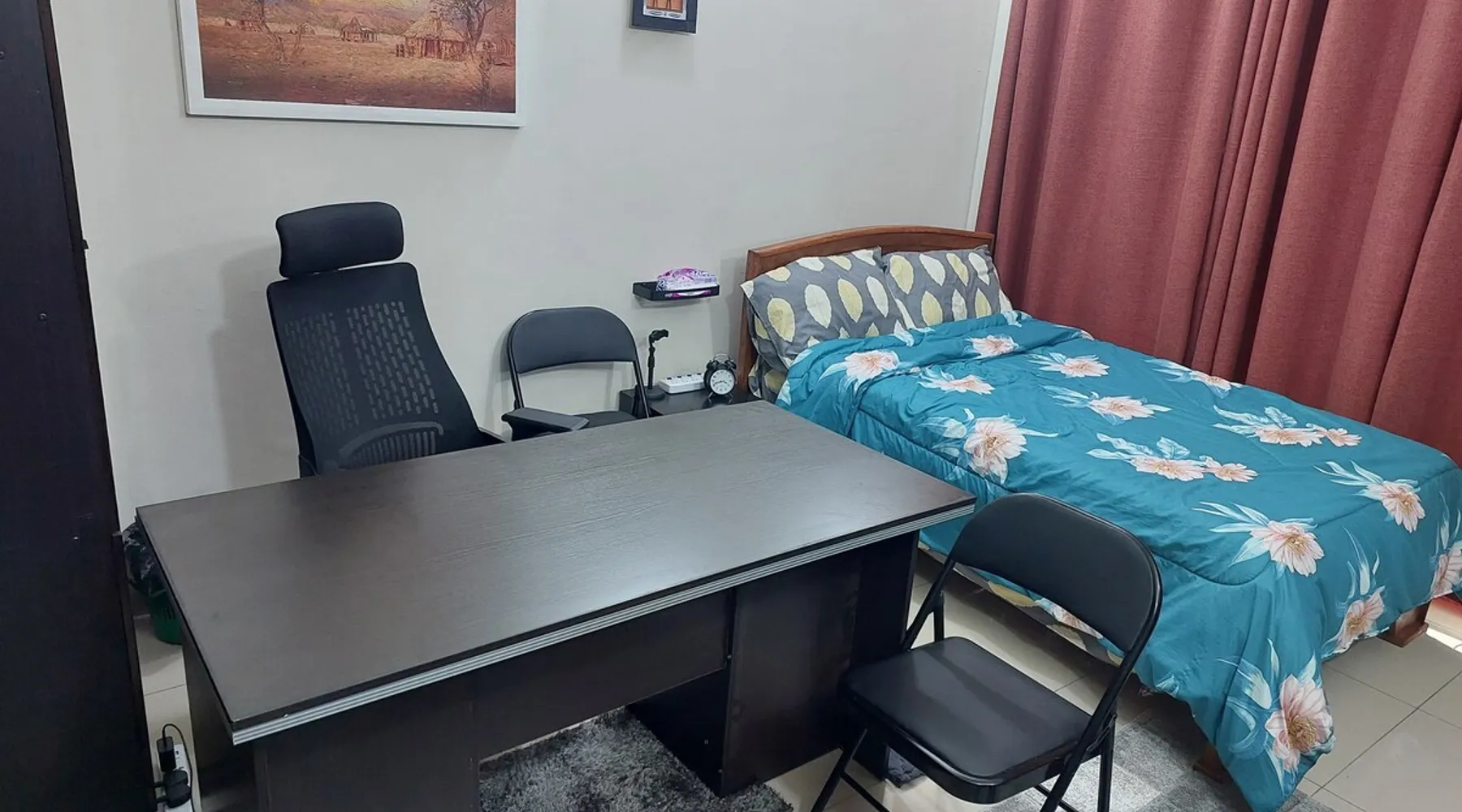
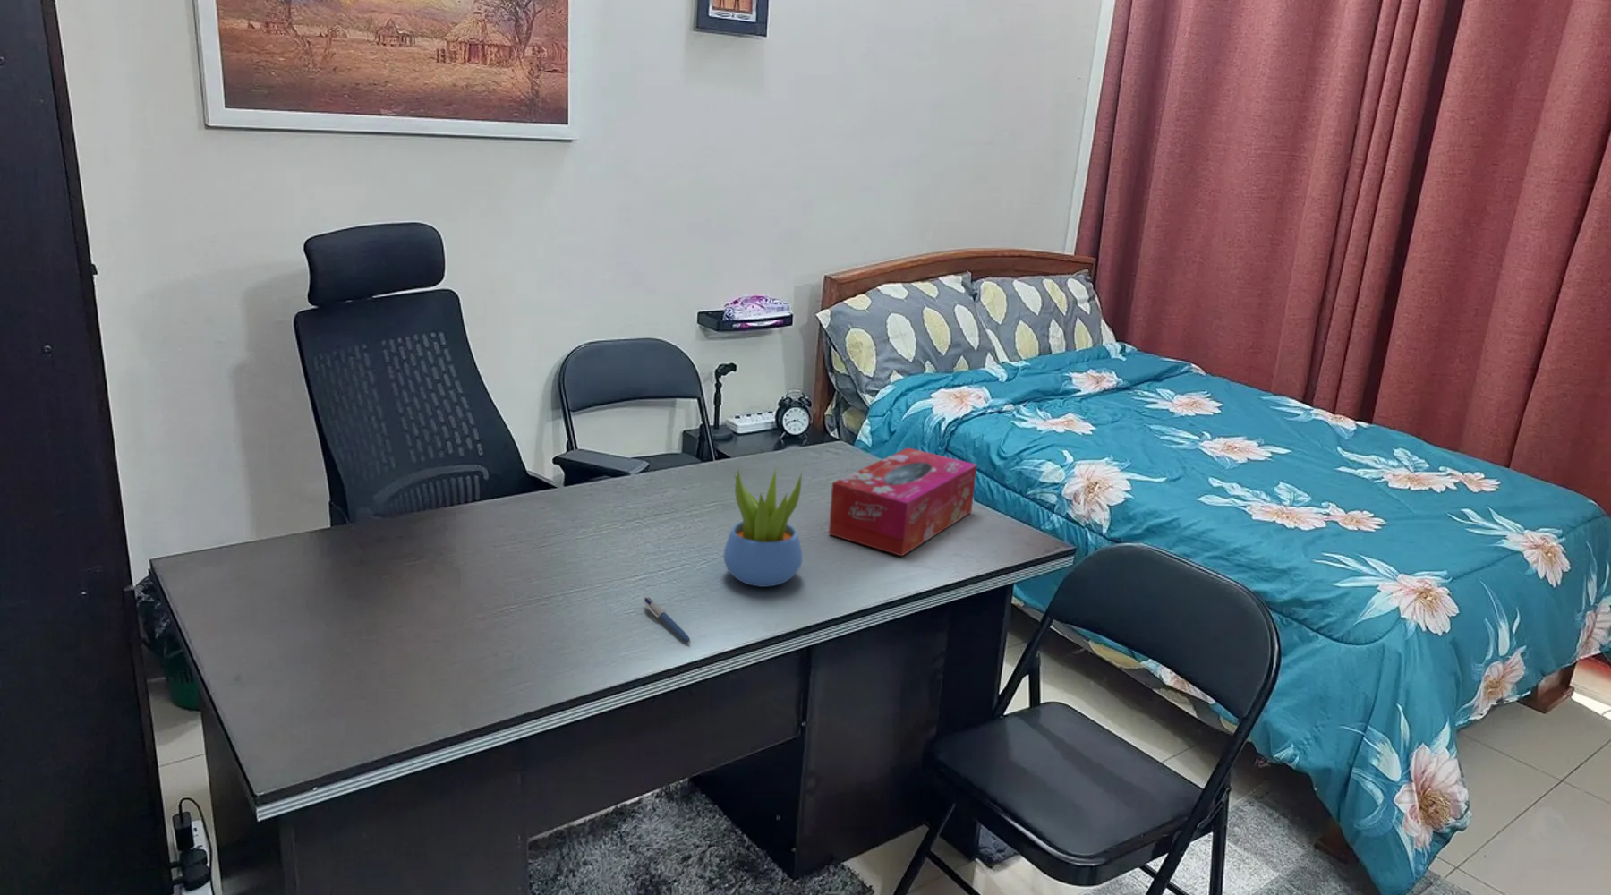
+ pen (664, 619)
+ succulent plant (764, 521)
+ tissue box (905, 497)
